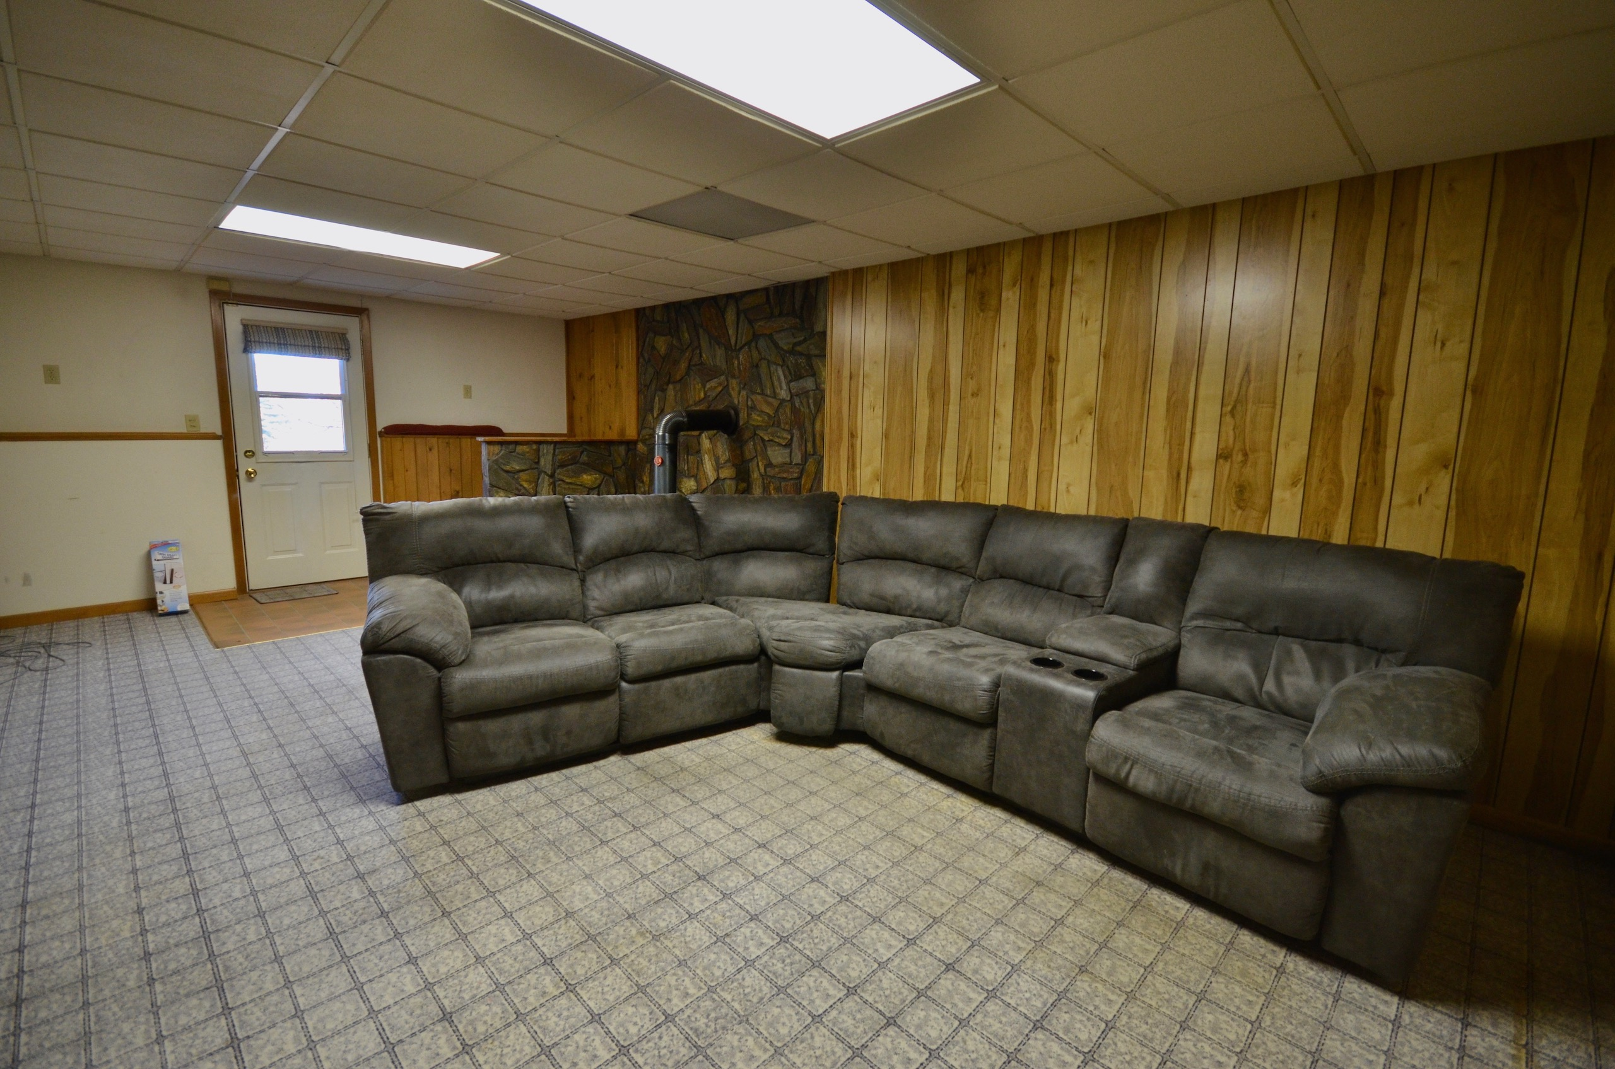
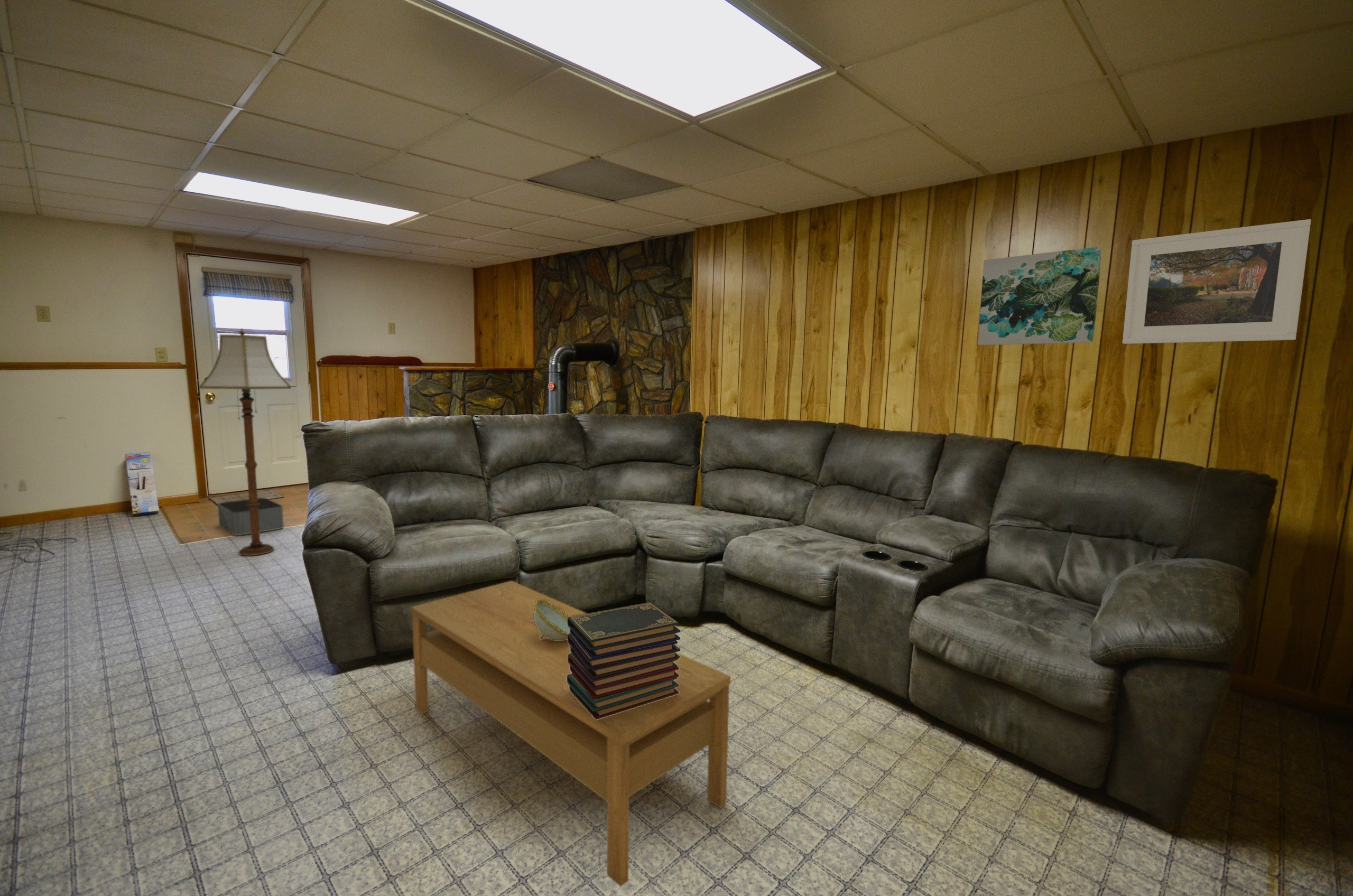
+ wall art (1036, 299)
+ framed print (1209, 287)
+ floor lamp (249, 442)
+ book stack (623, 656)
+ decorative bowl (557, 618)
+ storage bin (249, 516)
+ coffee table (552, 695)
